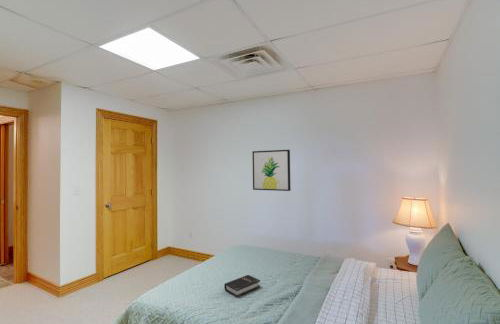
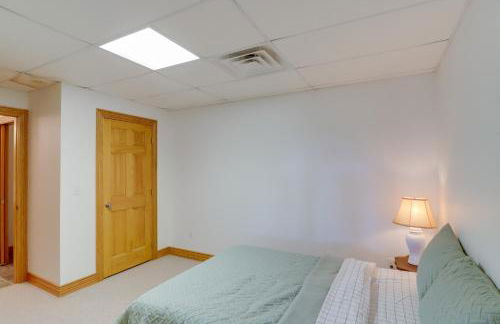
- hardback book (242, 285)
- wall art (270, 170)
